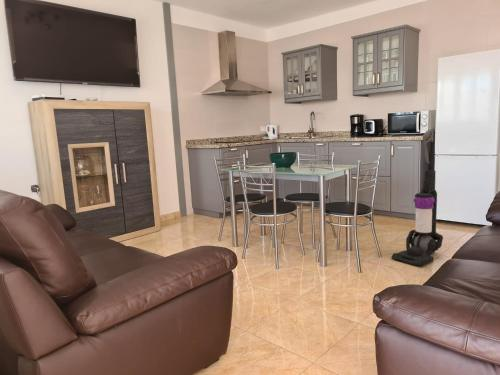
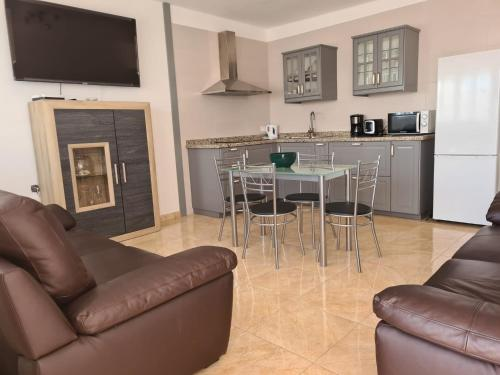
- vacuum cleaner (421, 195)
